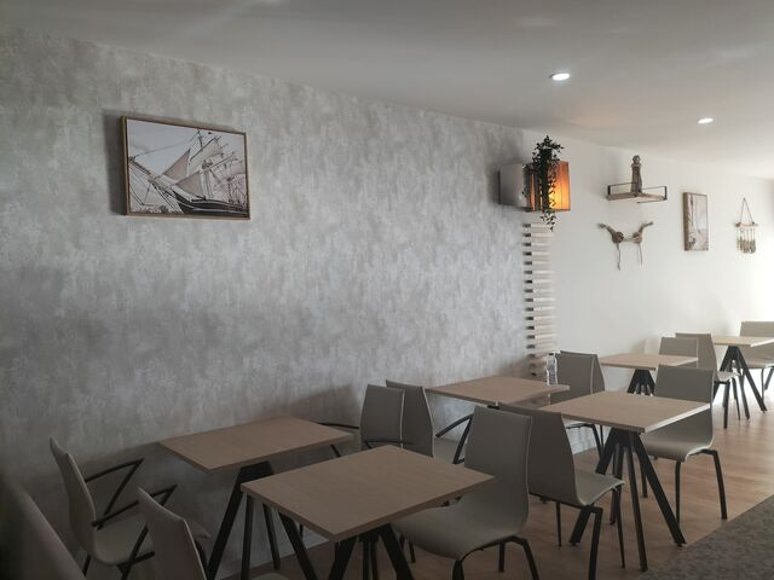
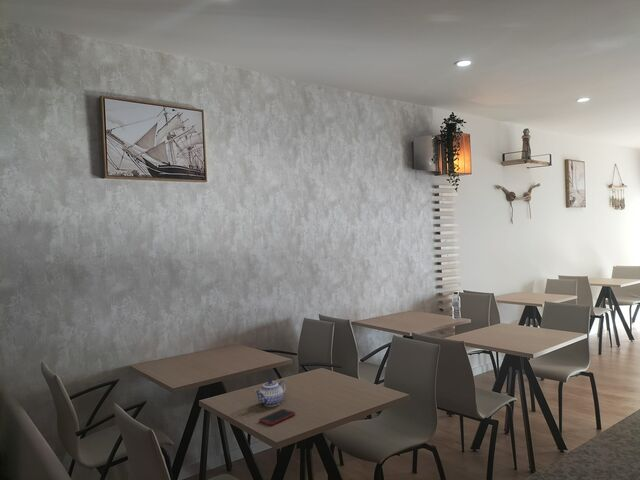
+ teapot (271, 391)
+ cell phone (277, 416)
